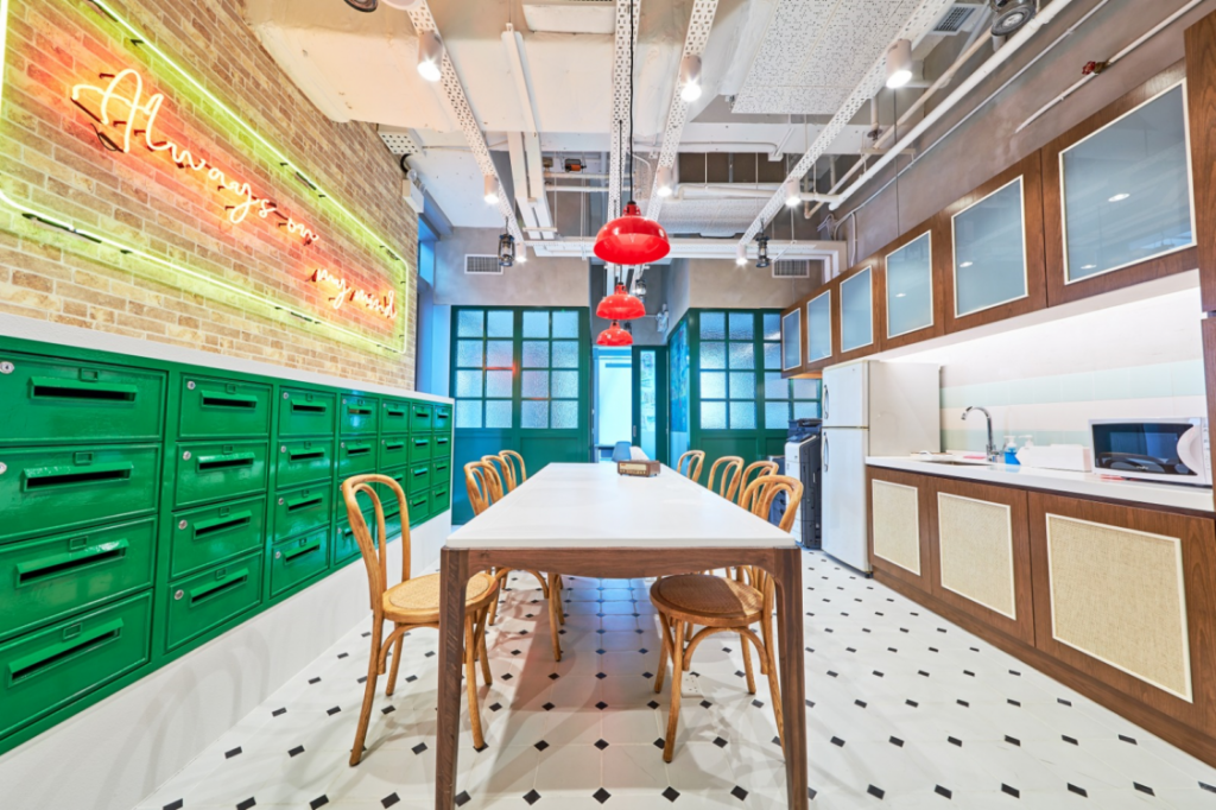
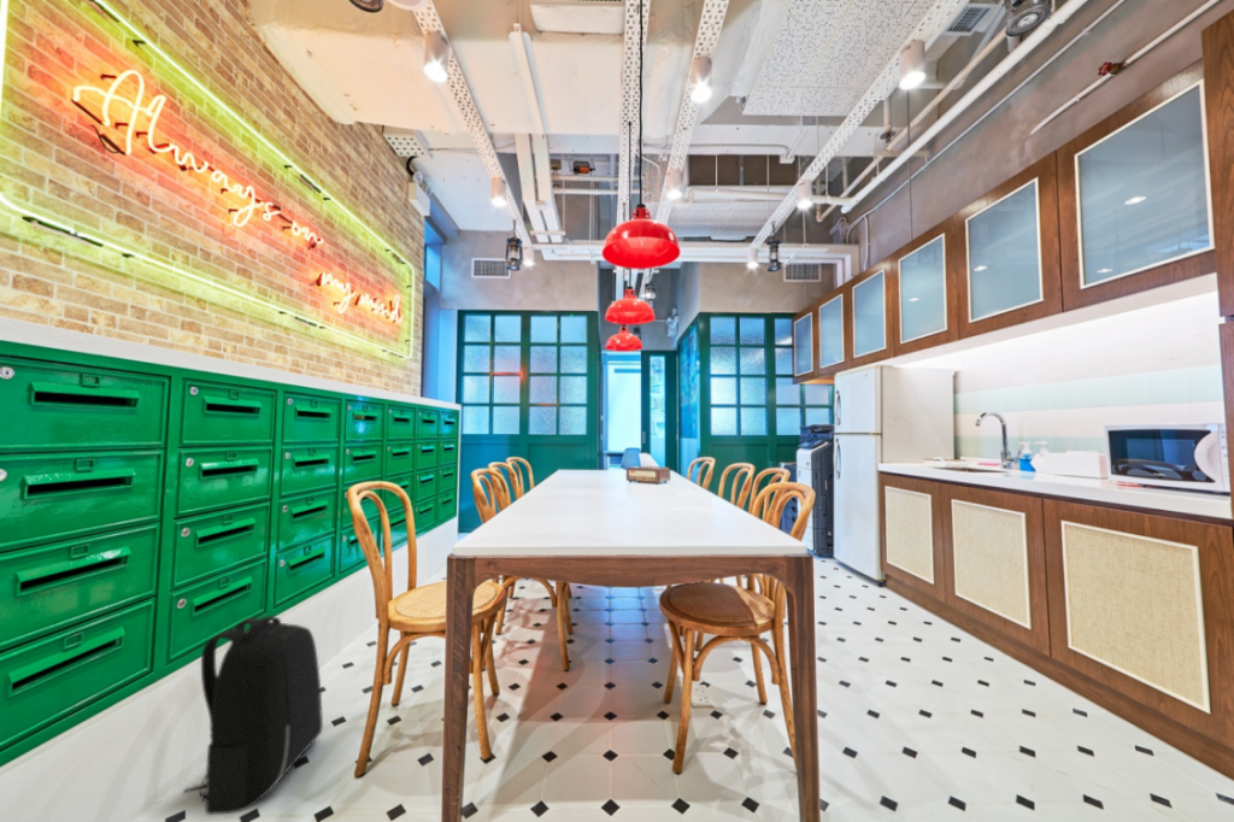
+ backpack (254, 695)
